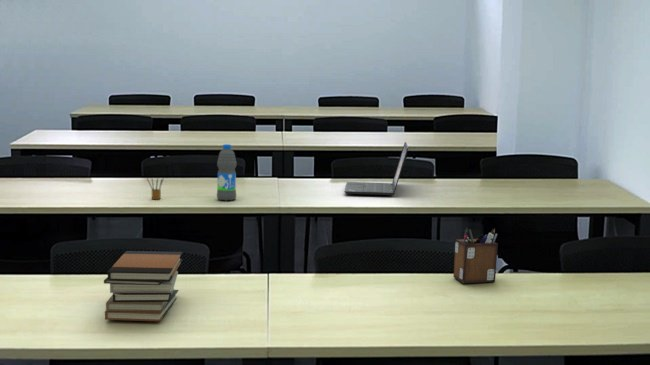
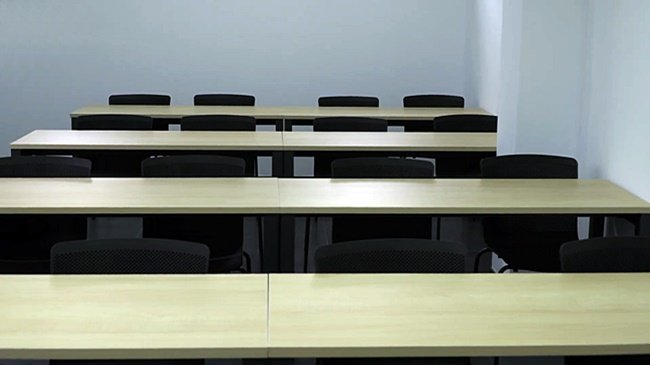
- pencil box (156, 187)
- water bottle (226, 172)
- laptop (376, 183)
- book stack (145, 284)
- desk organizer (475, 253)
